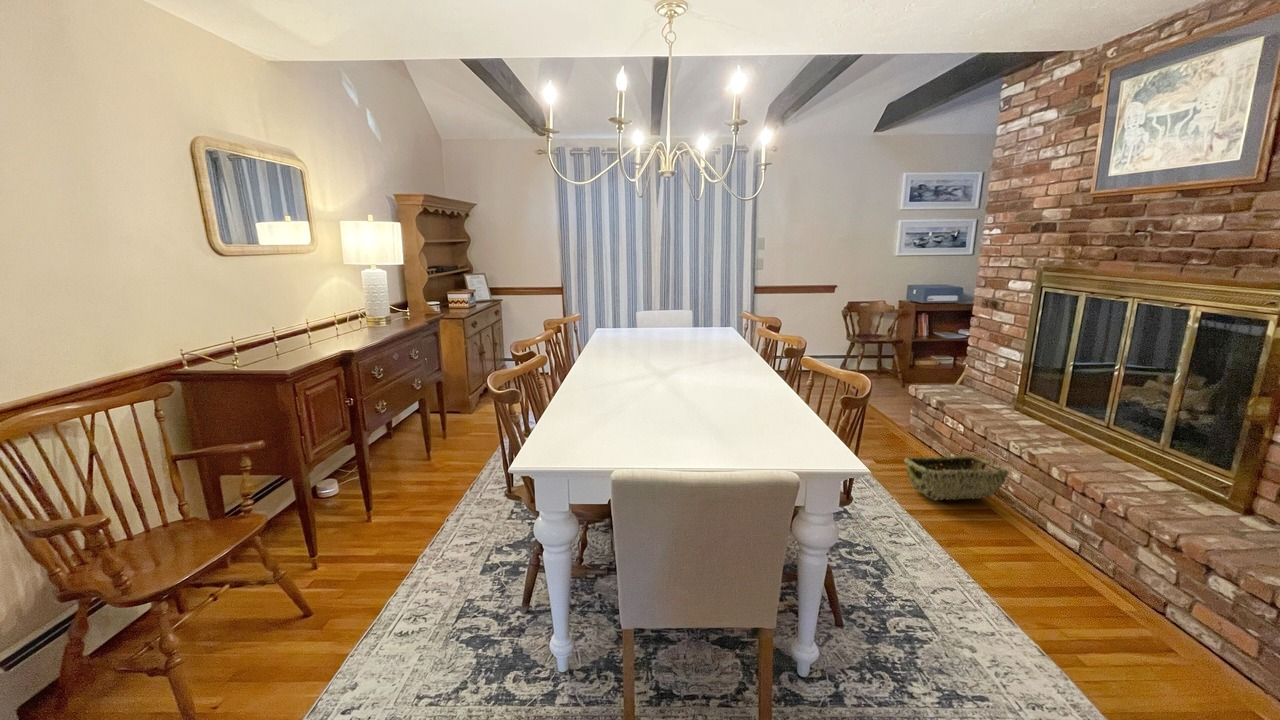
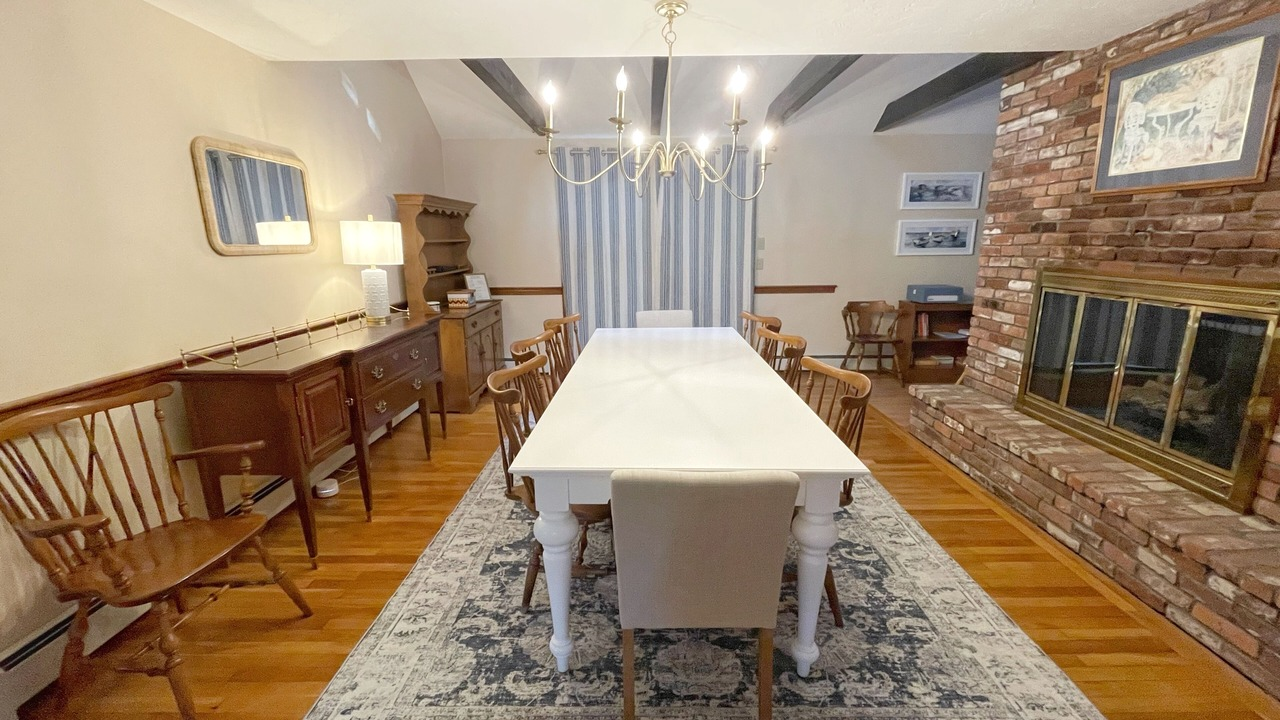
- woven basket (952, 478)
